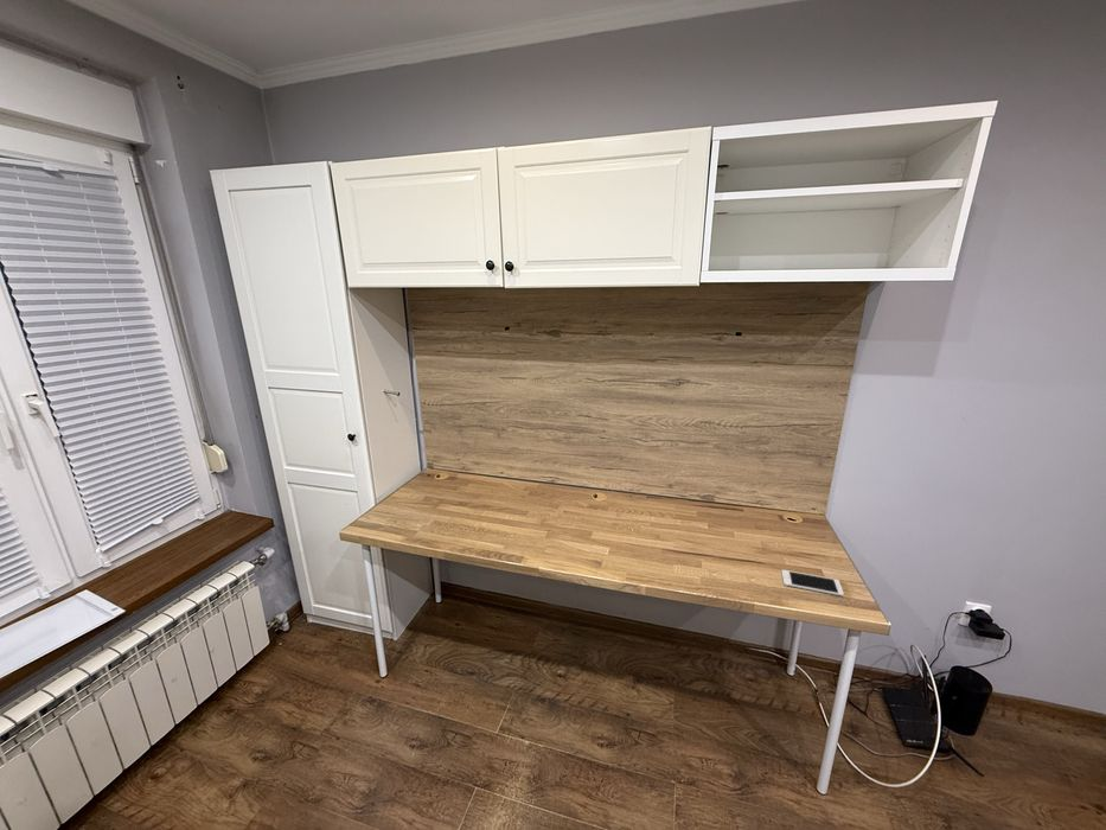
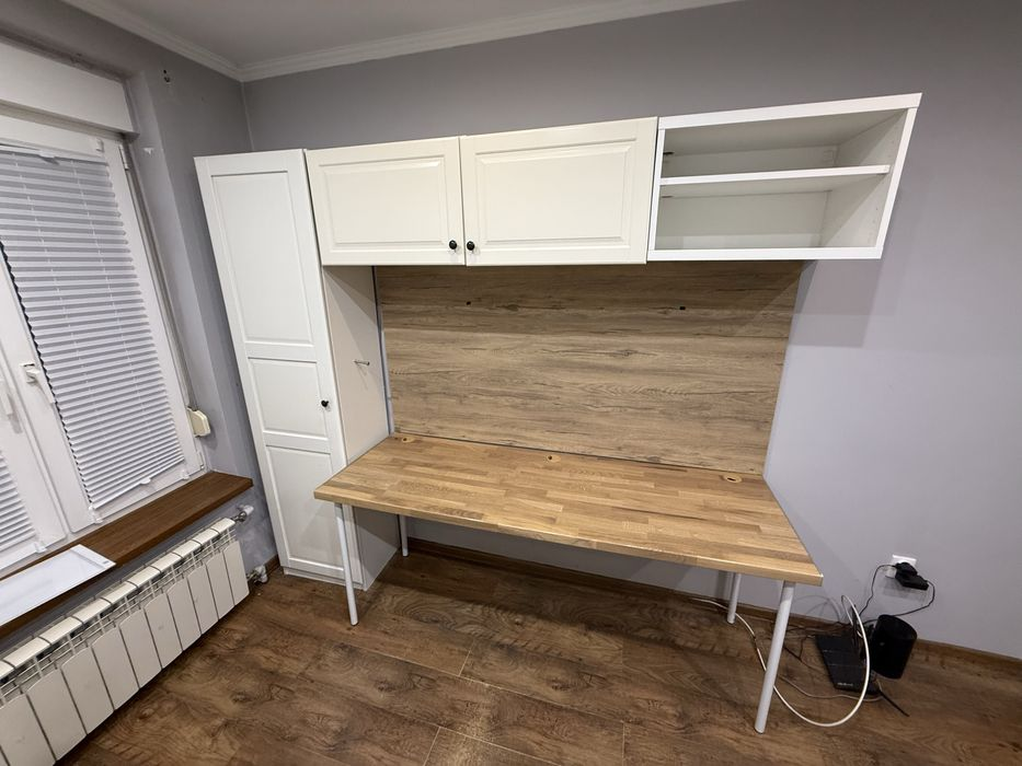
- cell phone (811, 582)
